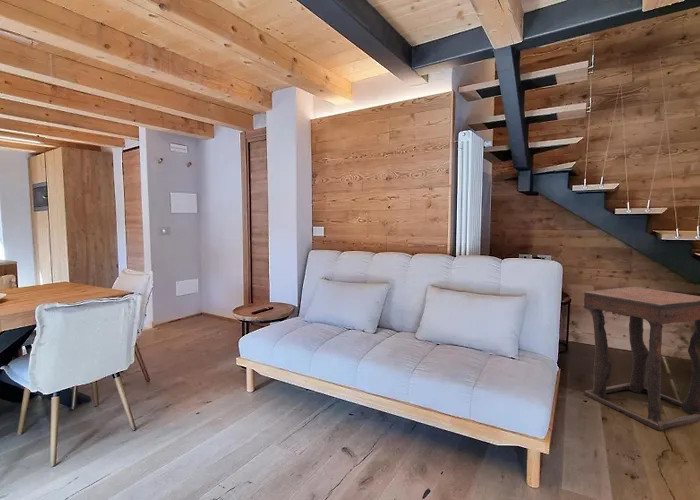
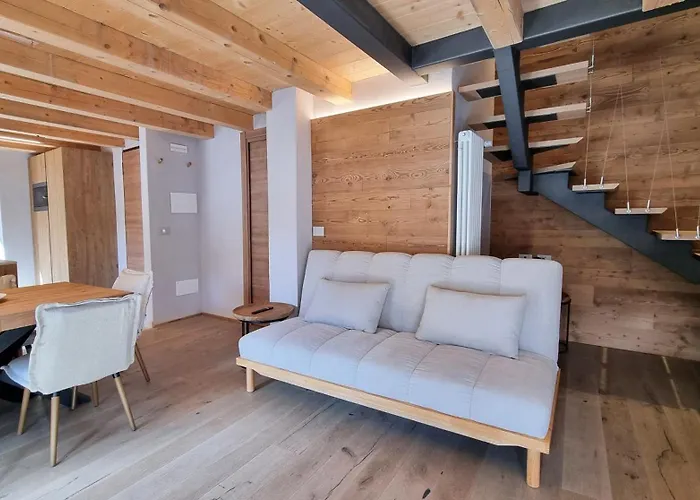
- side table (645, 350)
